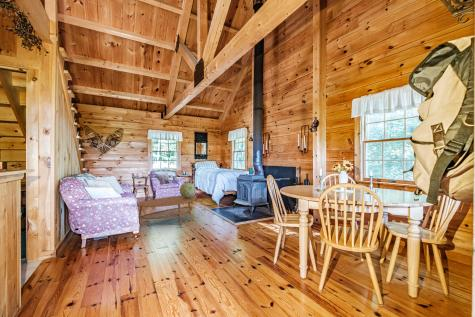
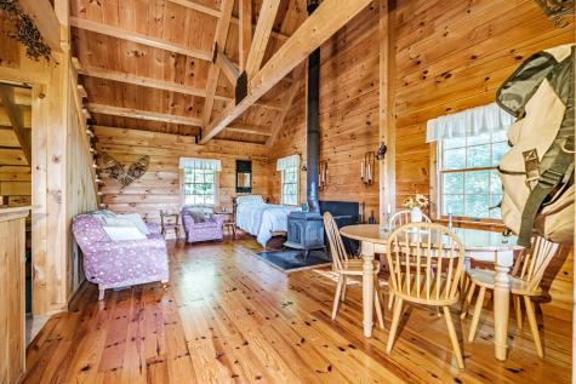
- decorative globe (187, 190)
- coffee table (171, 210)
